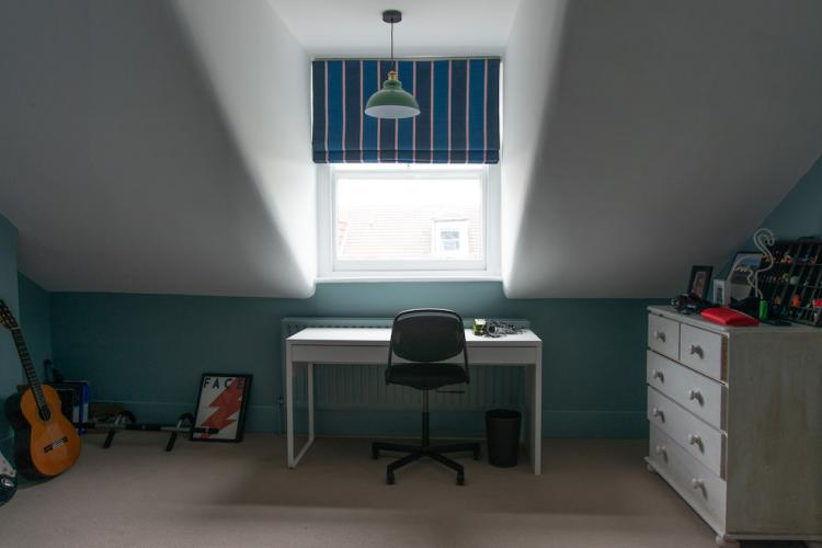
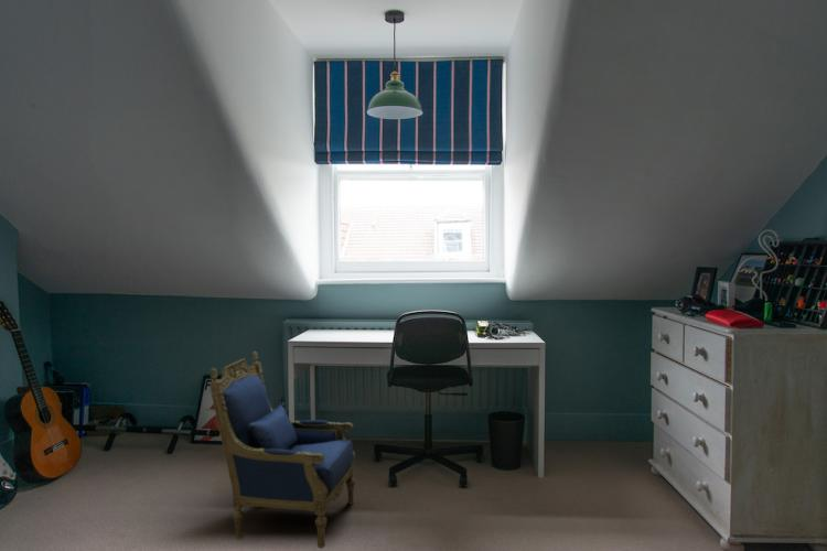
+ armchair (287, 431)
